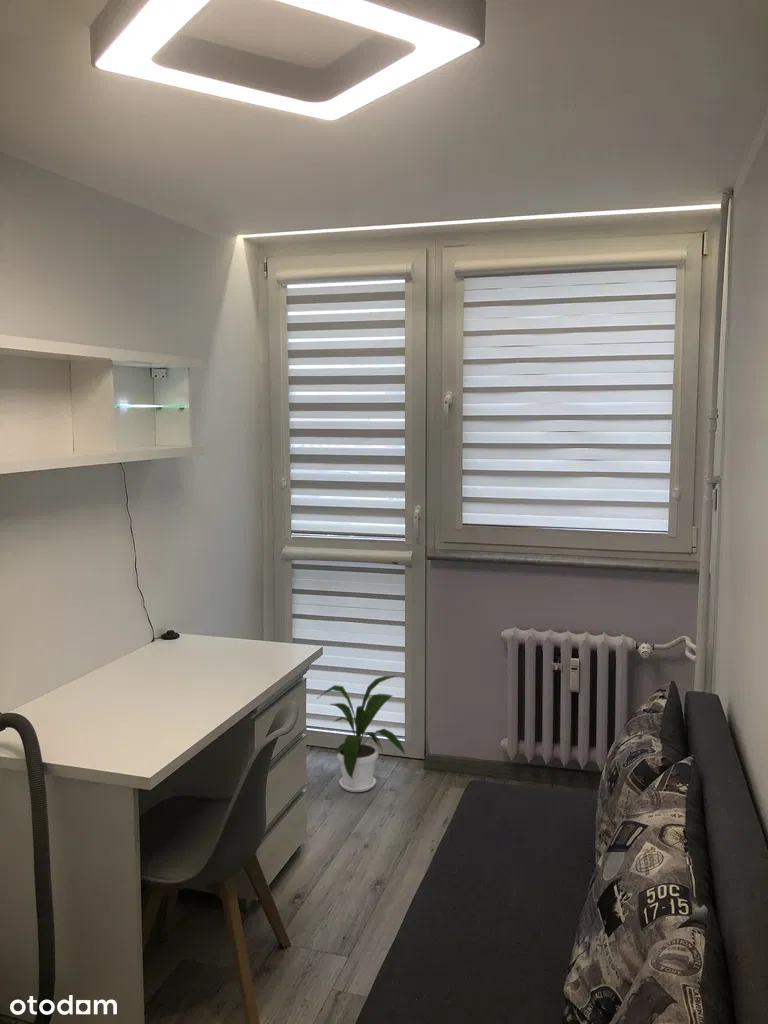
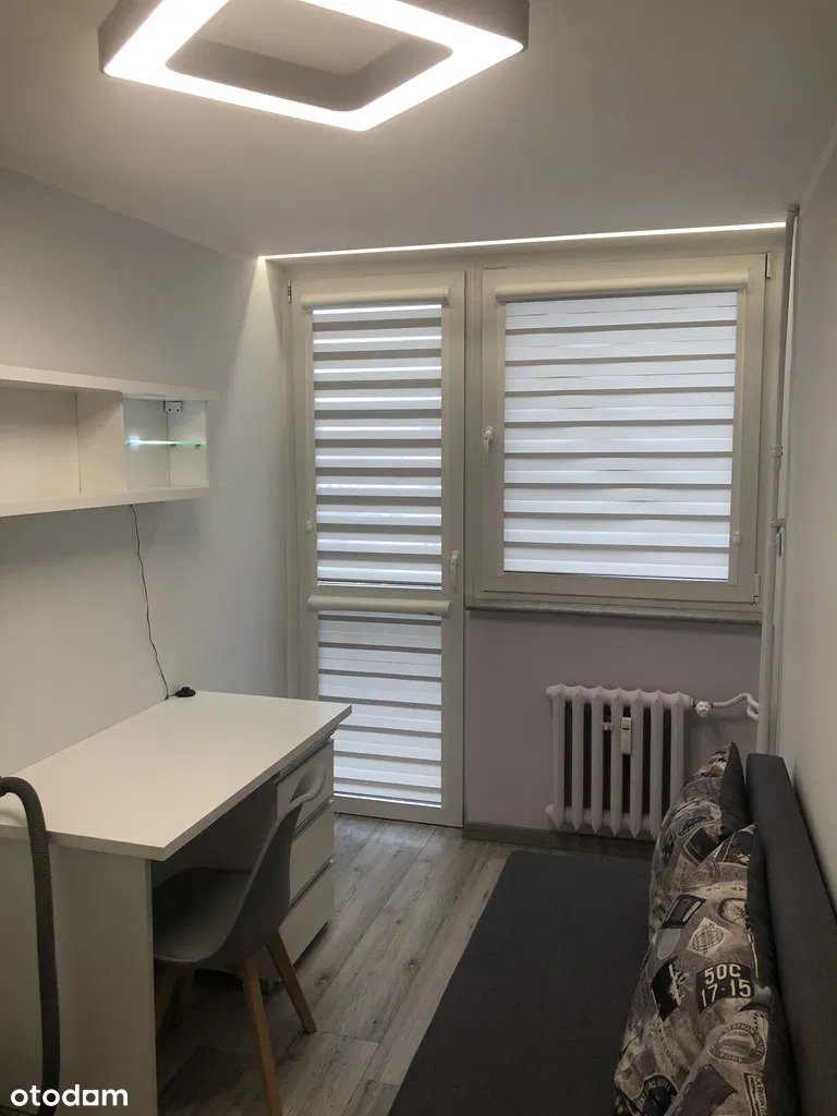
- house plant (360, 731)
